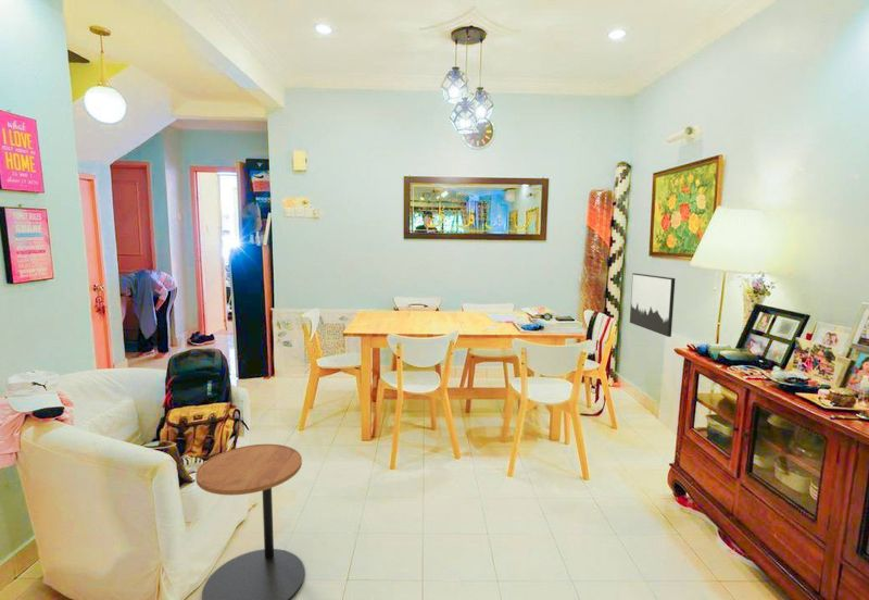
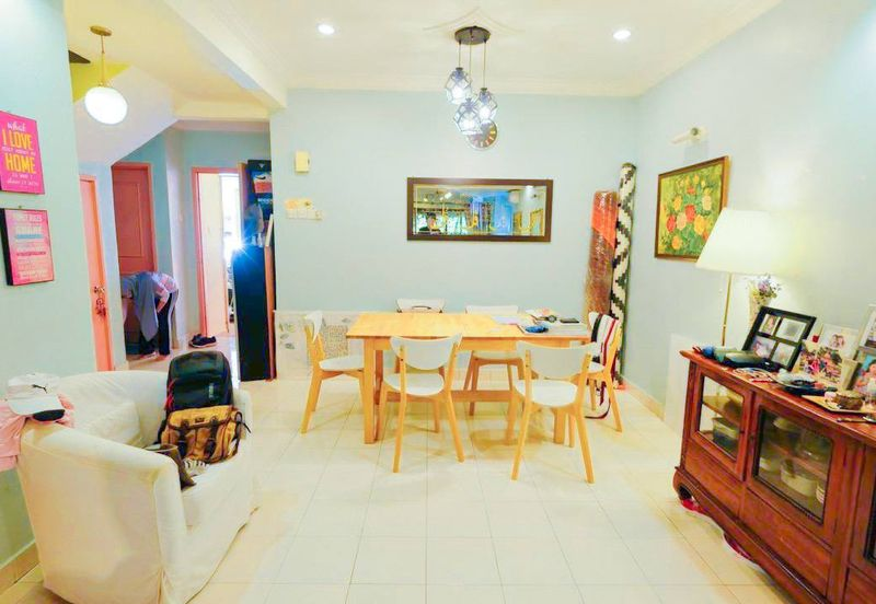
- wall art (650, 302)
- side table (264, 524)
